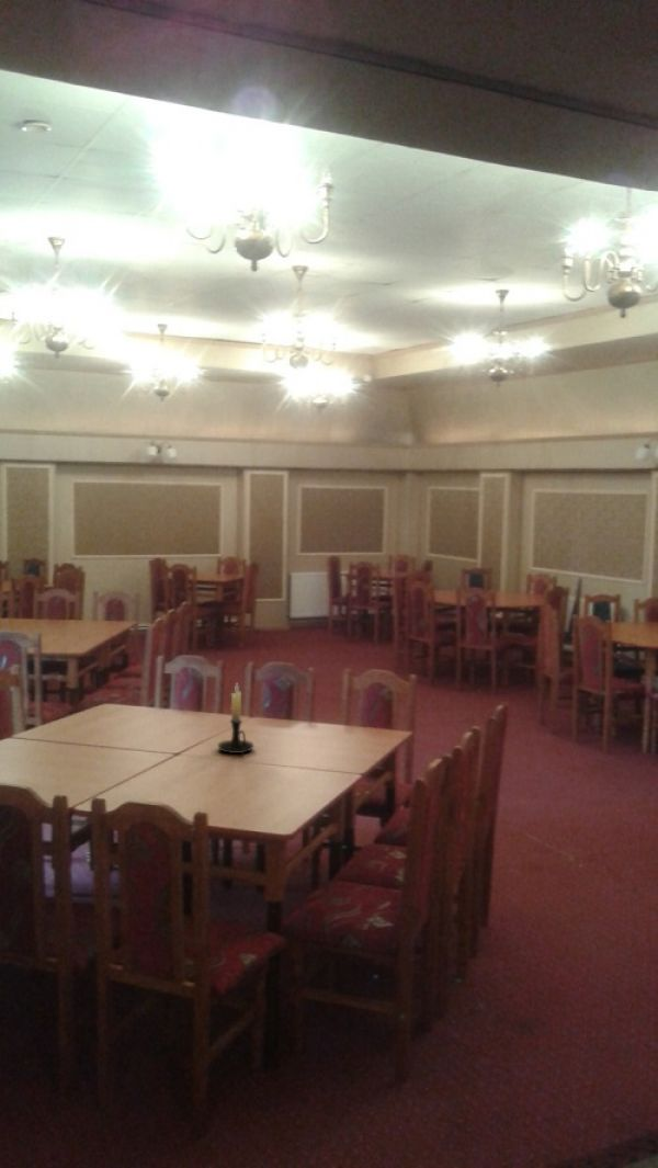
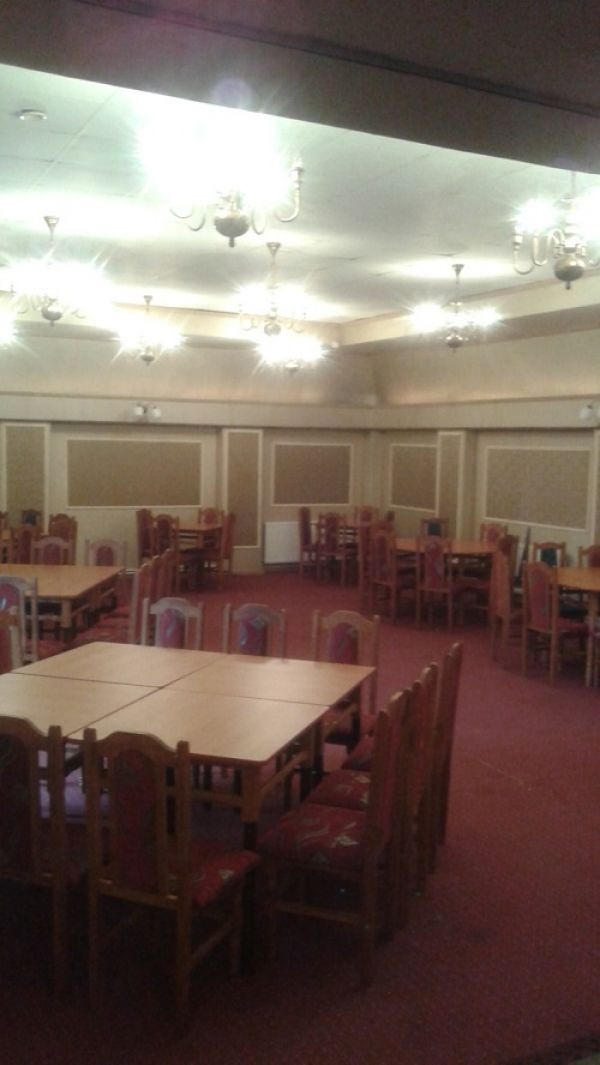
- candle holder (238, 717)
